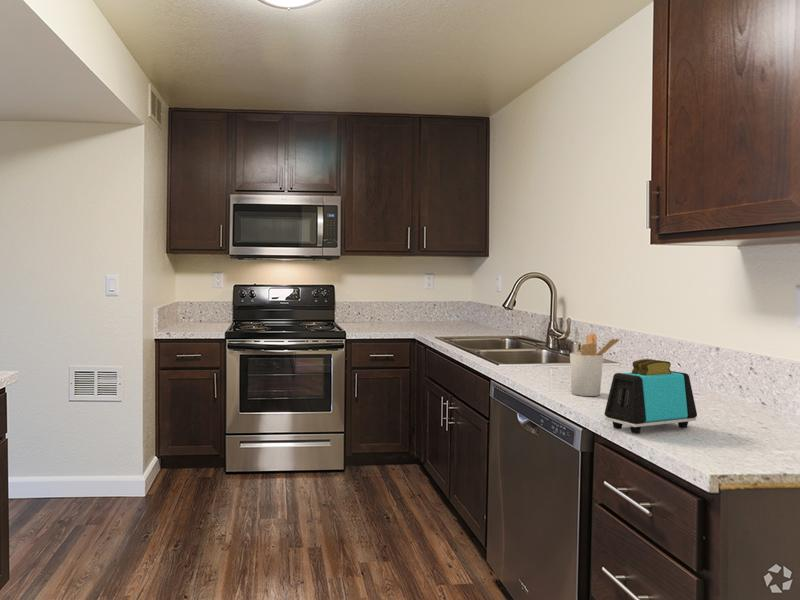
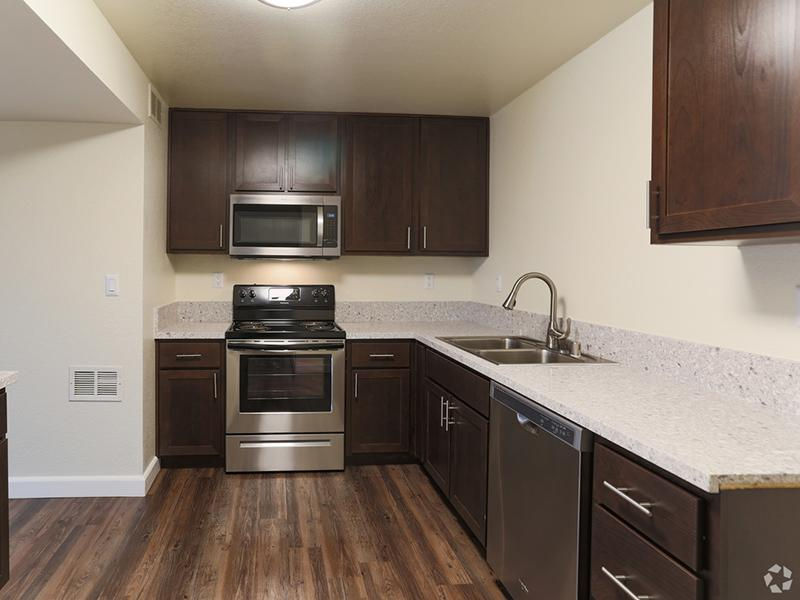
- toaster (651, 394)
- utensil holder (594, 364)
